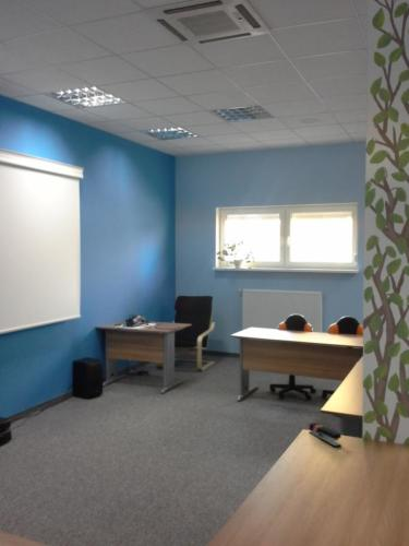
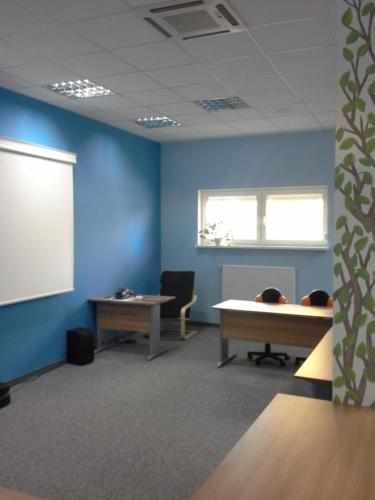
- stapler (324, 432)
